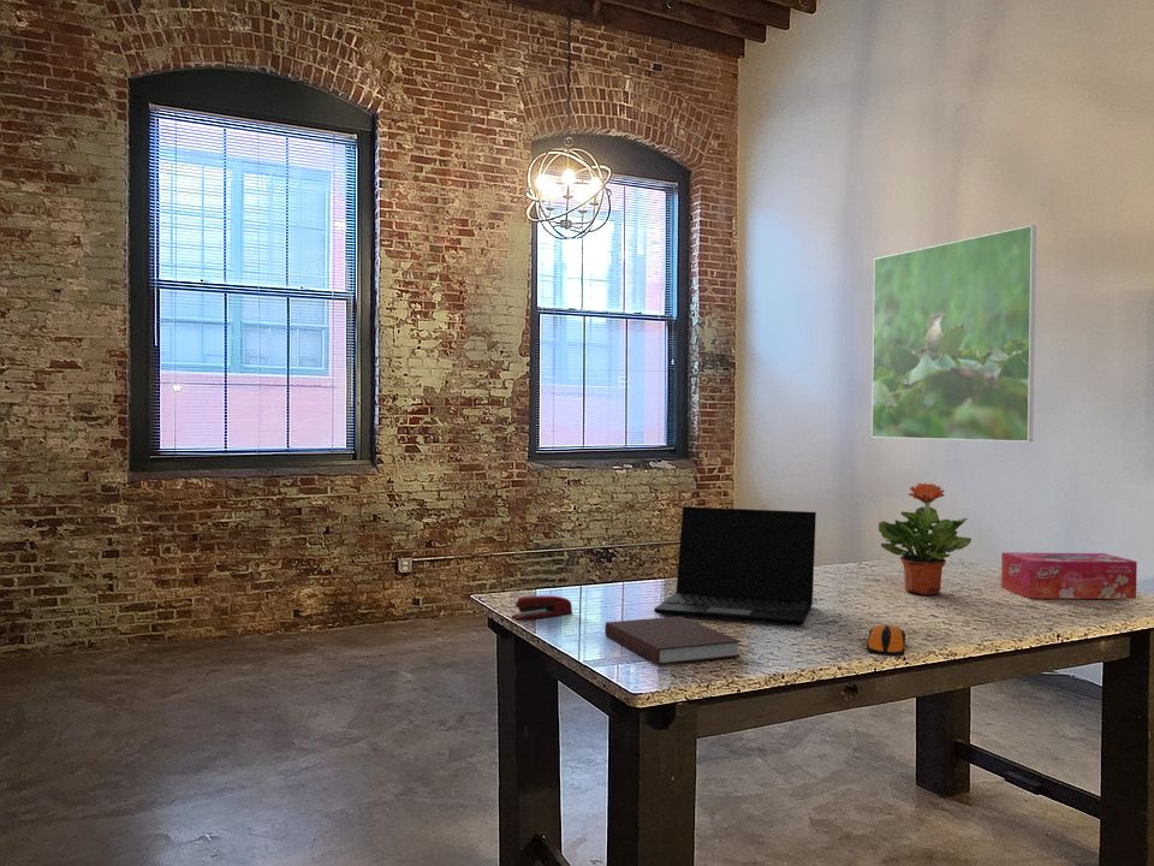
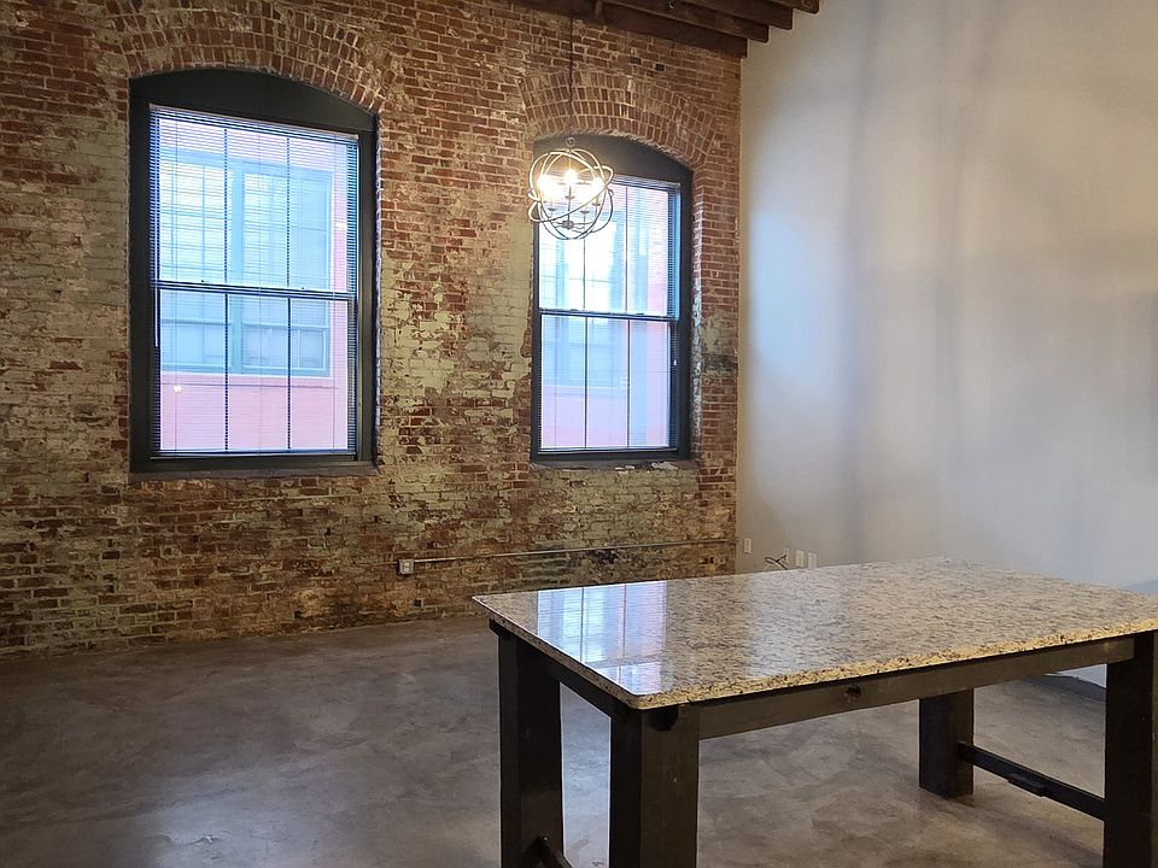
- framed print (946, 342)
- potted plant (926, 536)
- laptop (737, 560)
- computer mouse (886, 637)
- tissue box (1066, 575)
- stapler (542, 605)
- notebook (670, 637)
